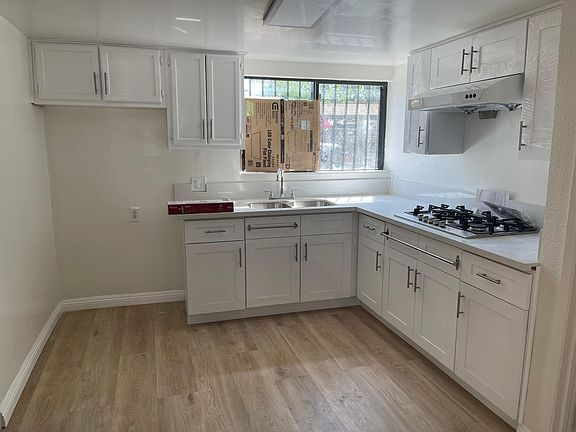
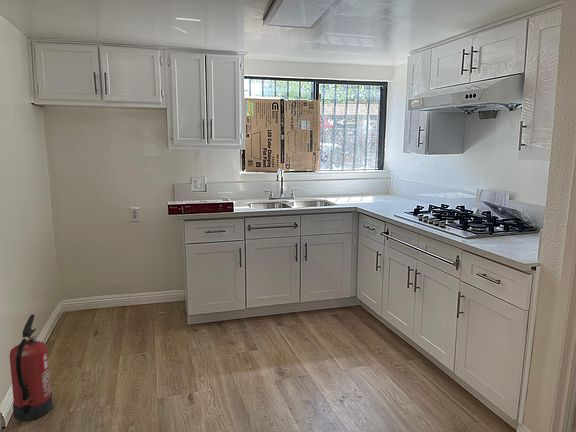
+ fire extinguisher (28, 369)
